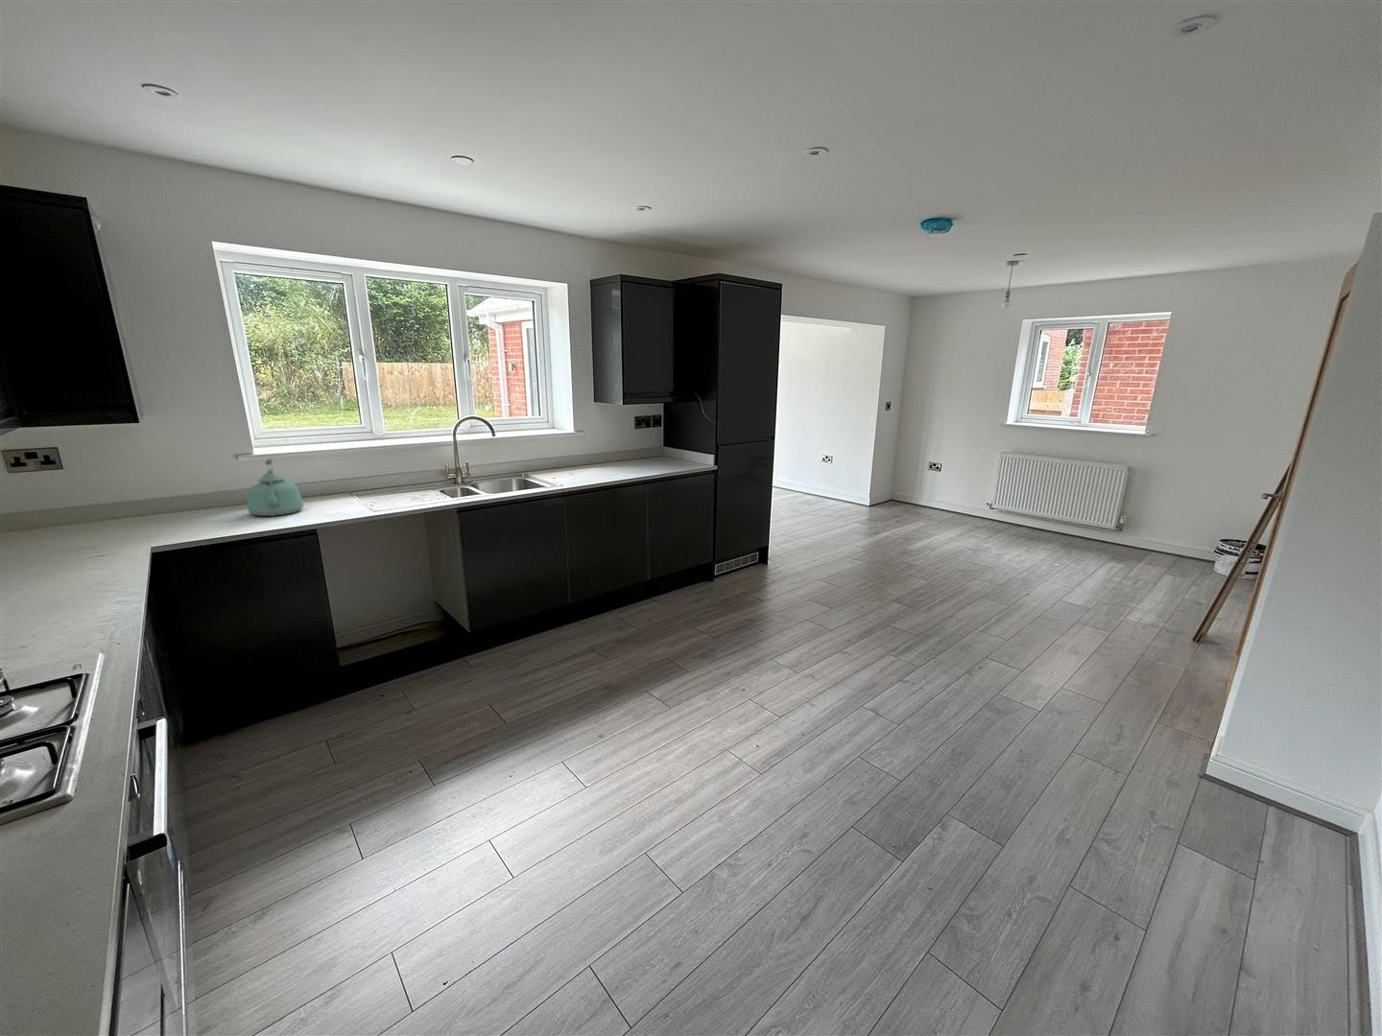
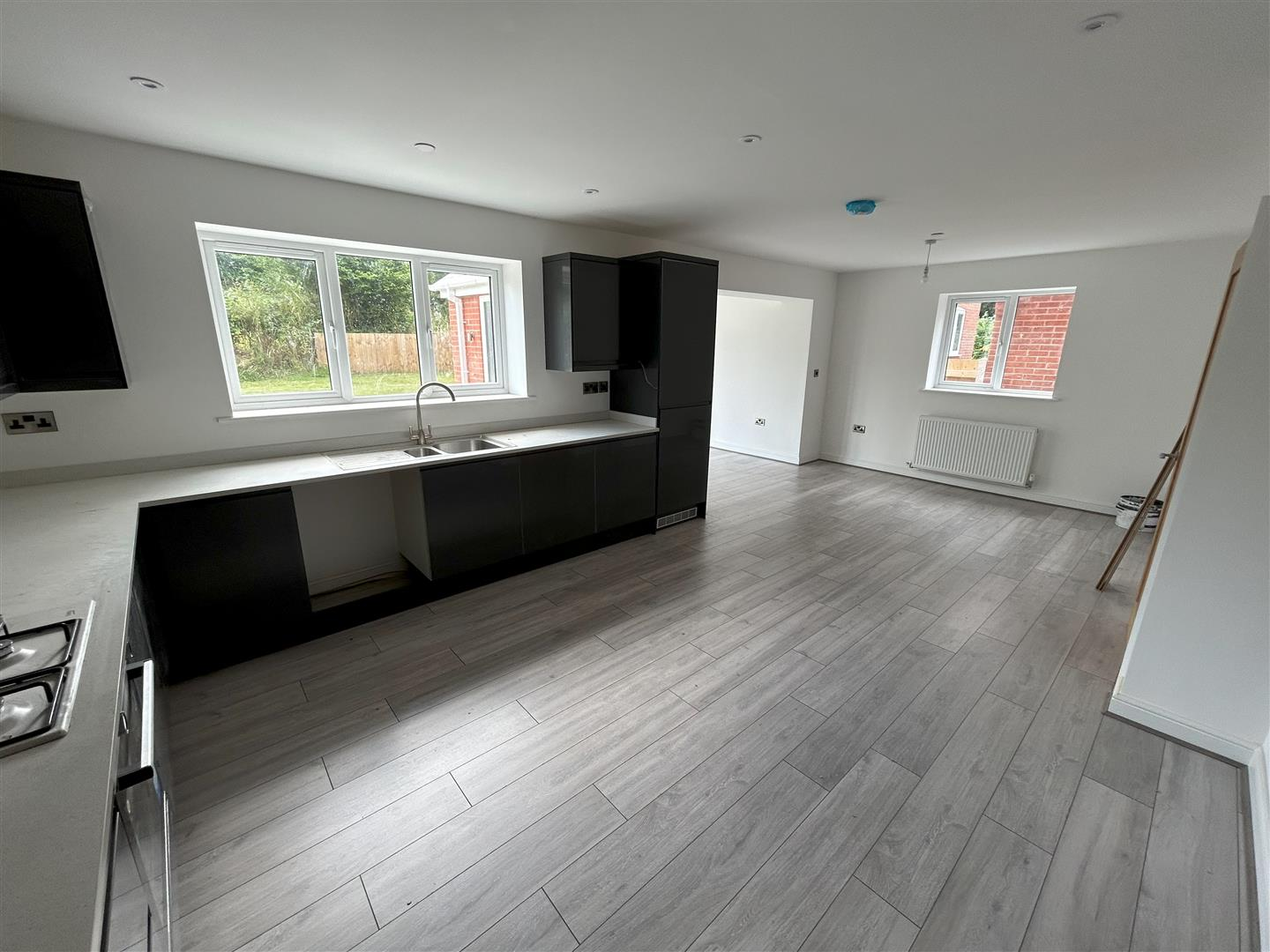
- kettle (272, 486)
